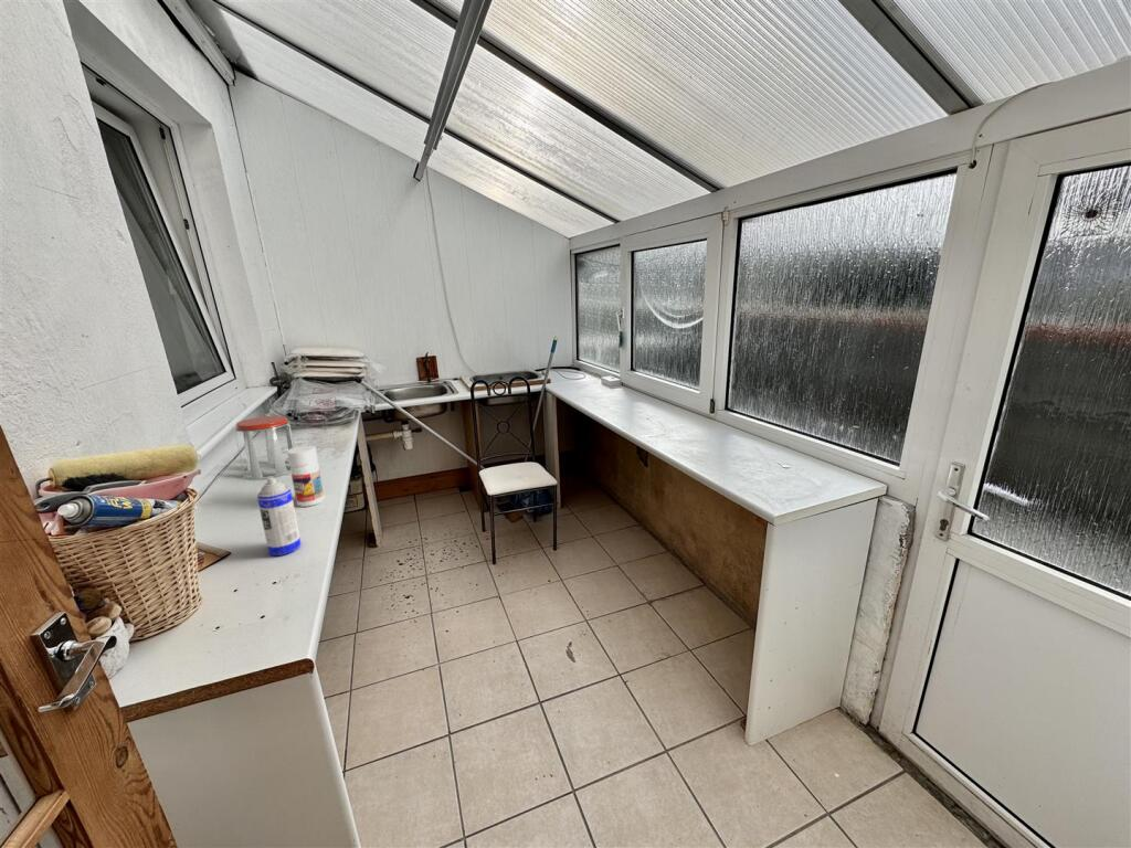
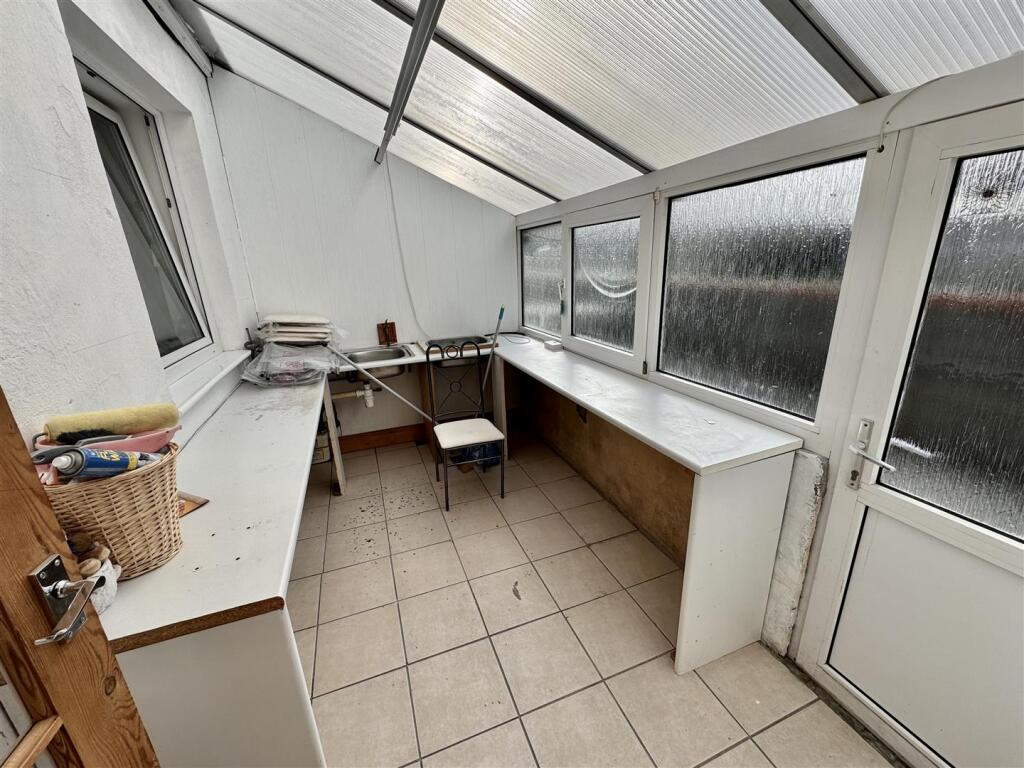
- jar (266, 445)
- spray can (278, 513)
- pill bottle (306, 476)
